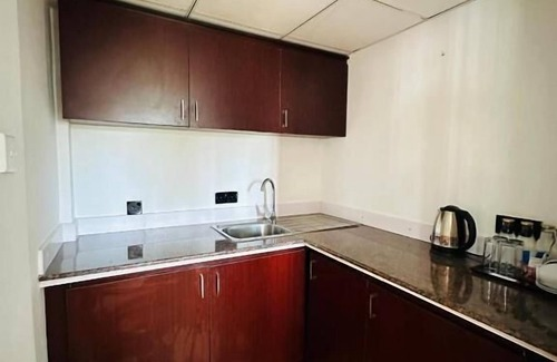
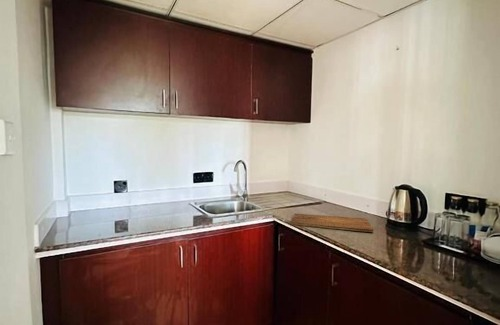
+ cutting board (329, 221)
